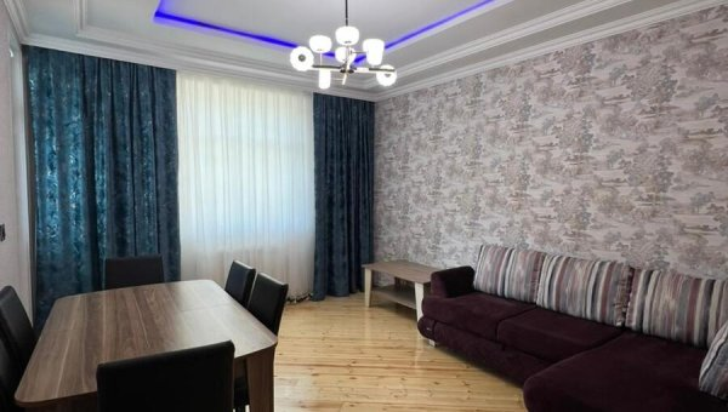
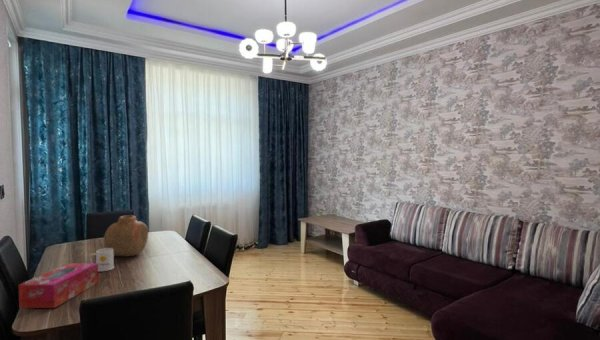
+ vase (128, 235)
+ mug (102, 259)
+ tissue box (62, 283)
